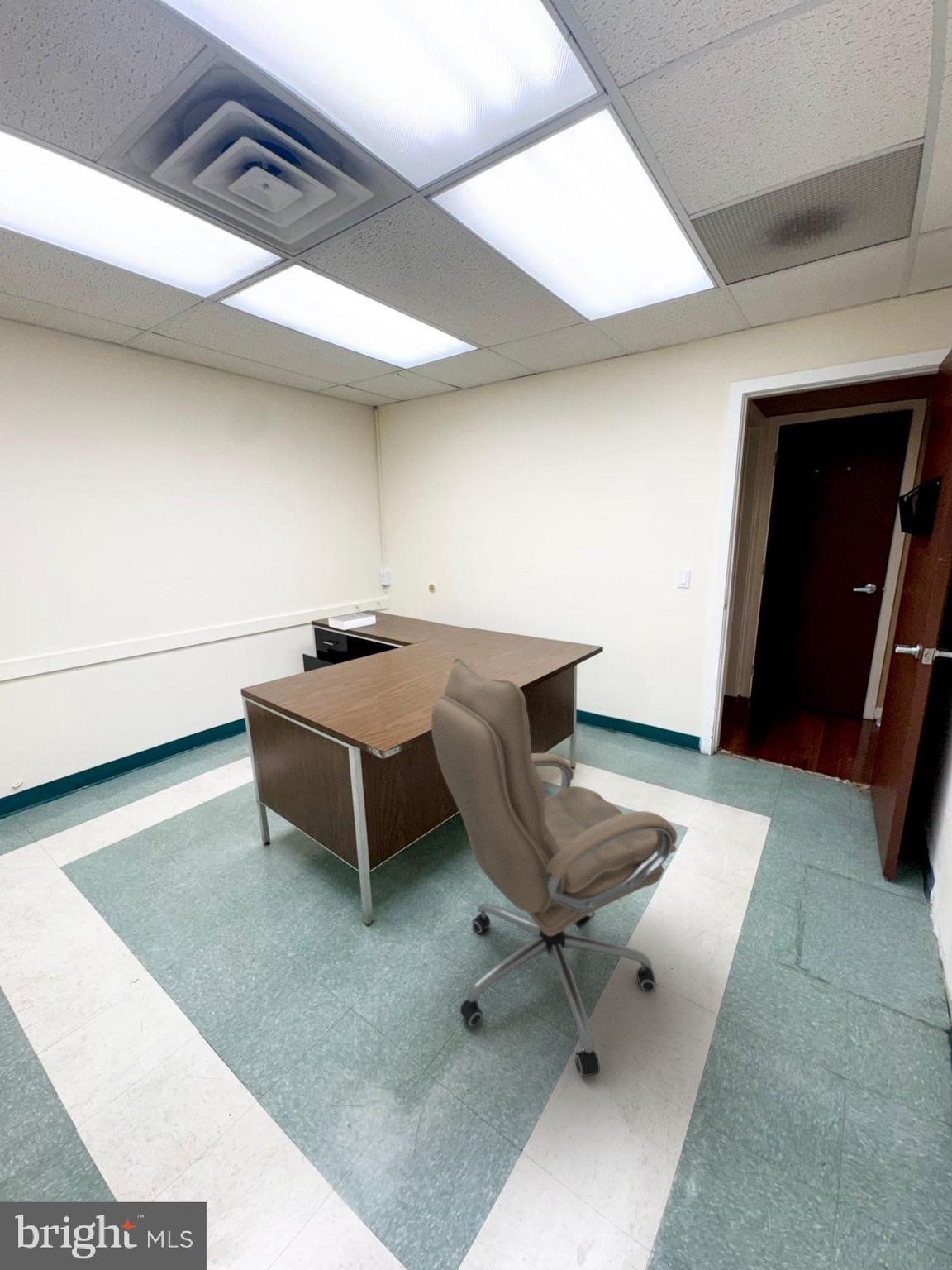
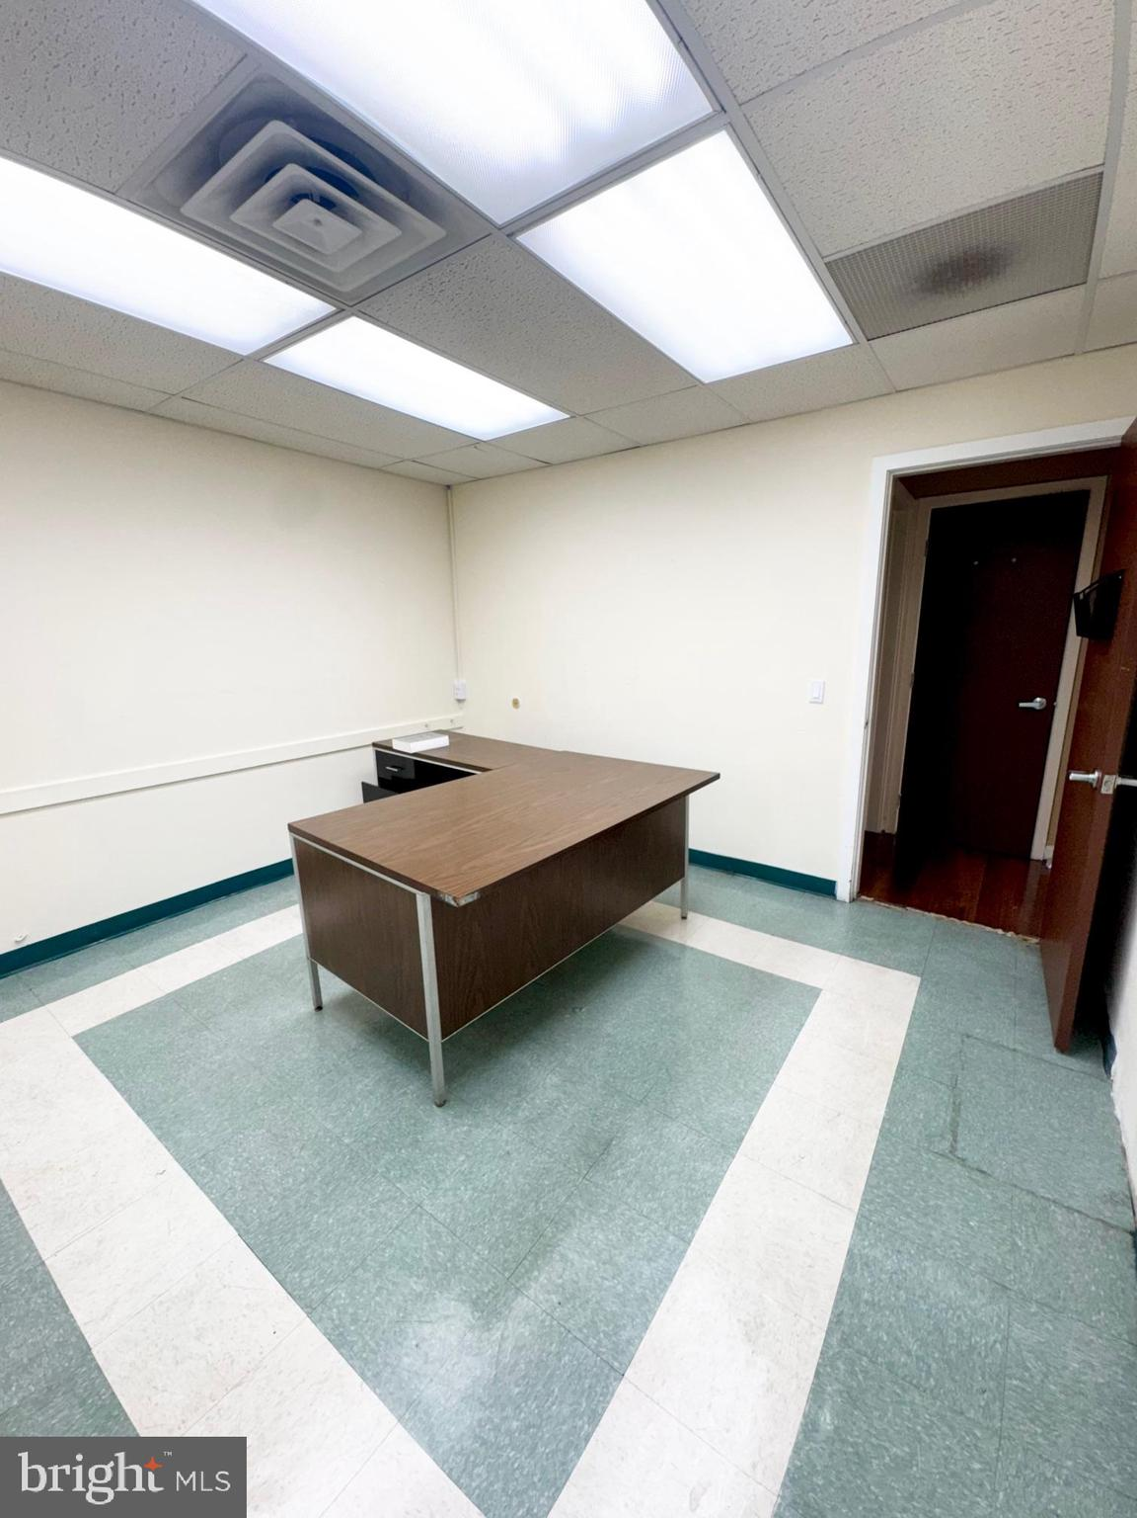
- office chair (550, 828)
